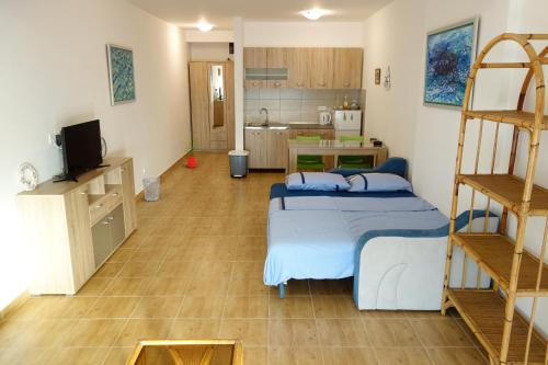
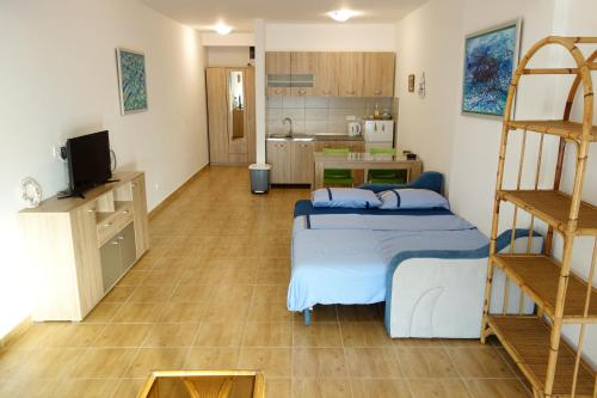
- house plant (191, 150)
- wastebasket (151, 189)
